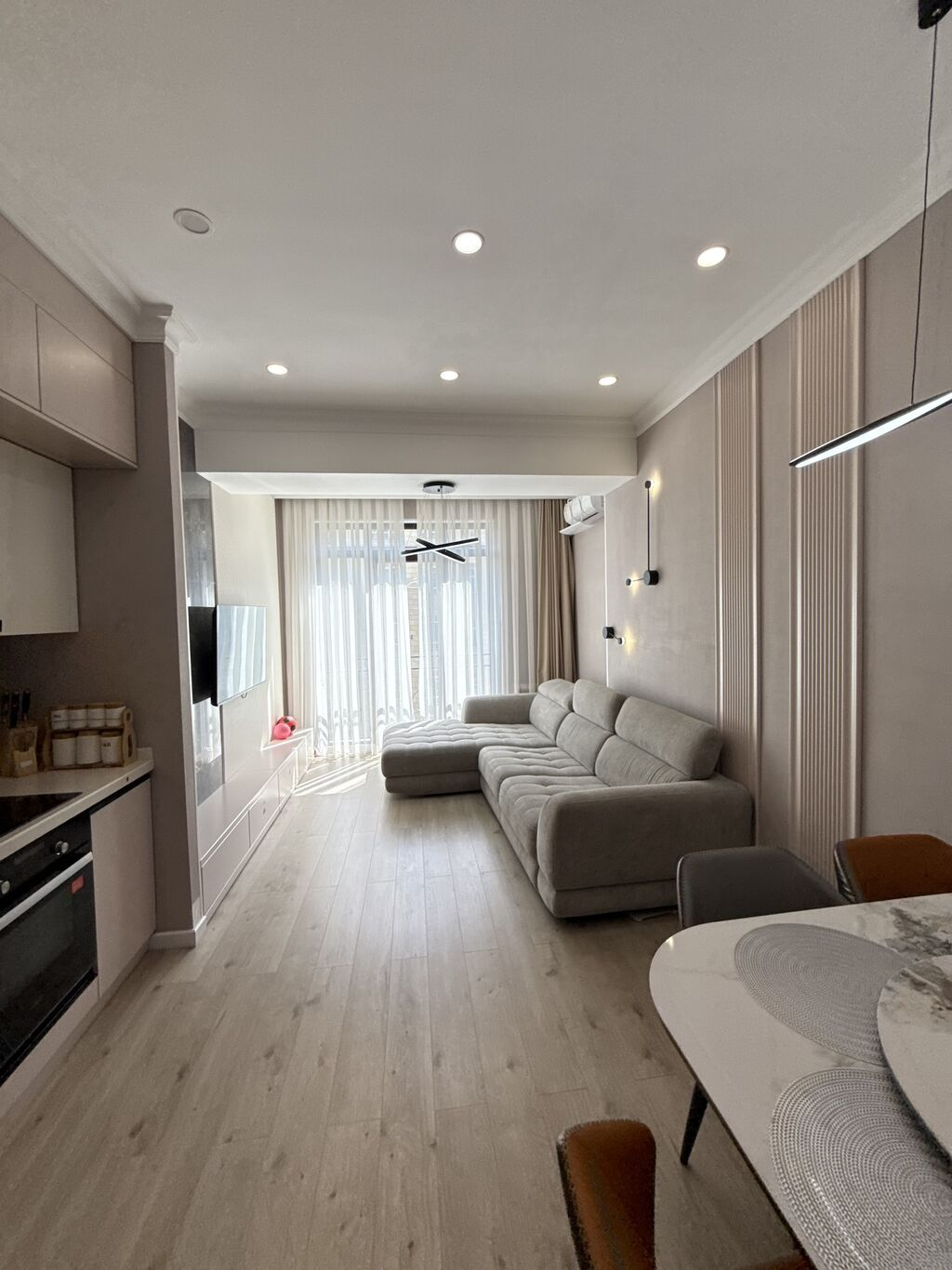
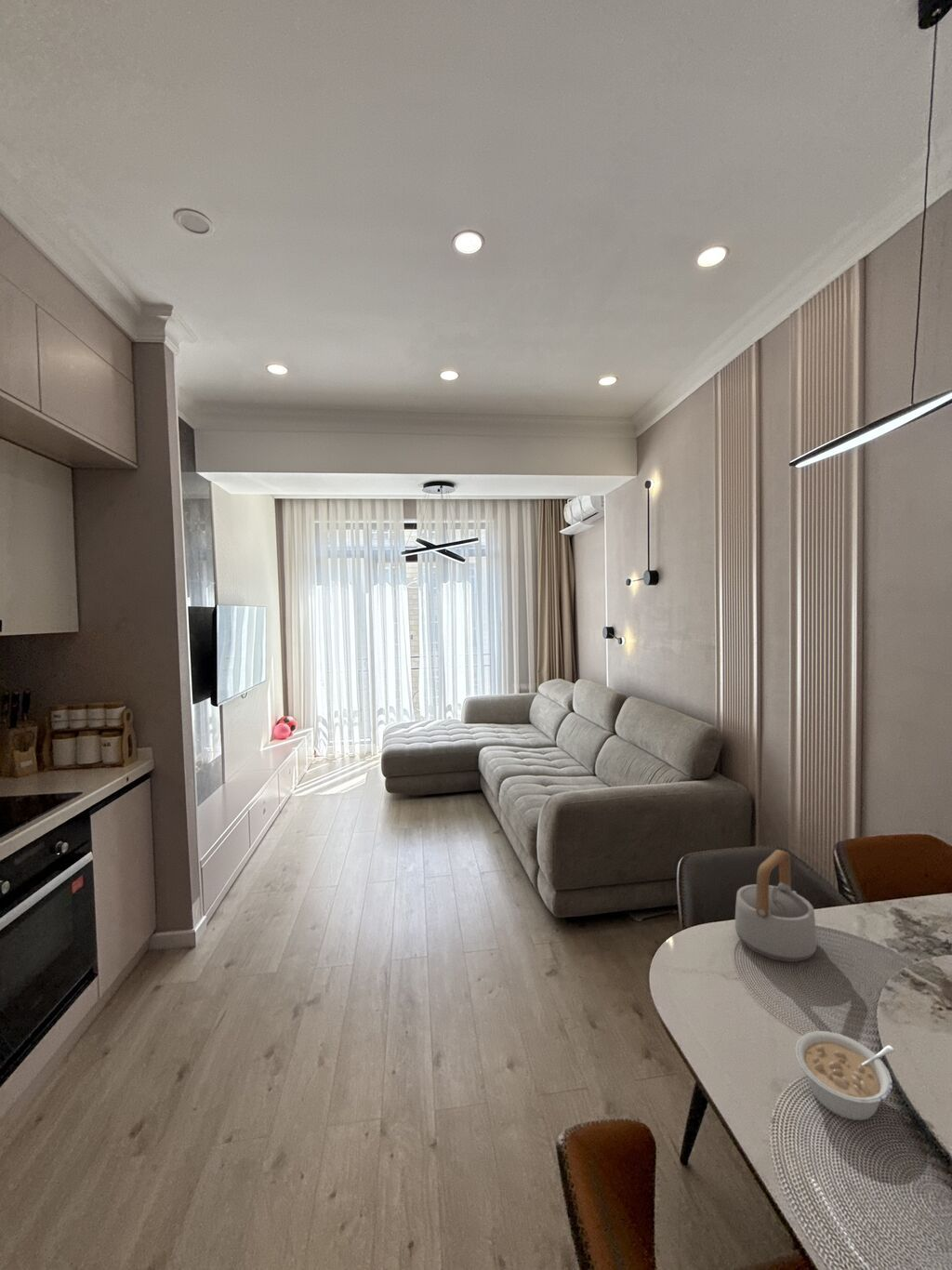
+ teapot (776, 897)
+ legume (842, 1073)
